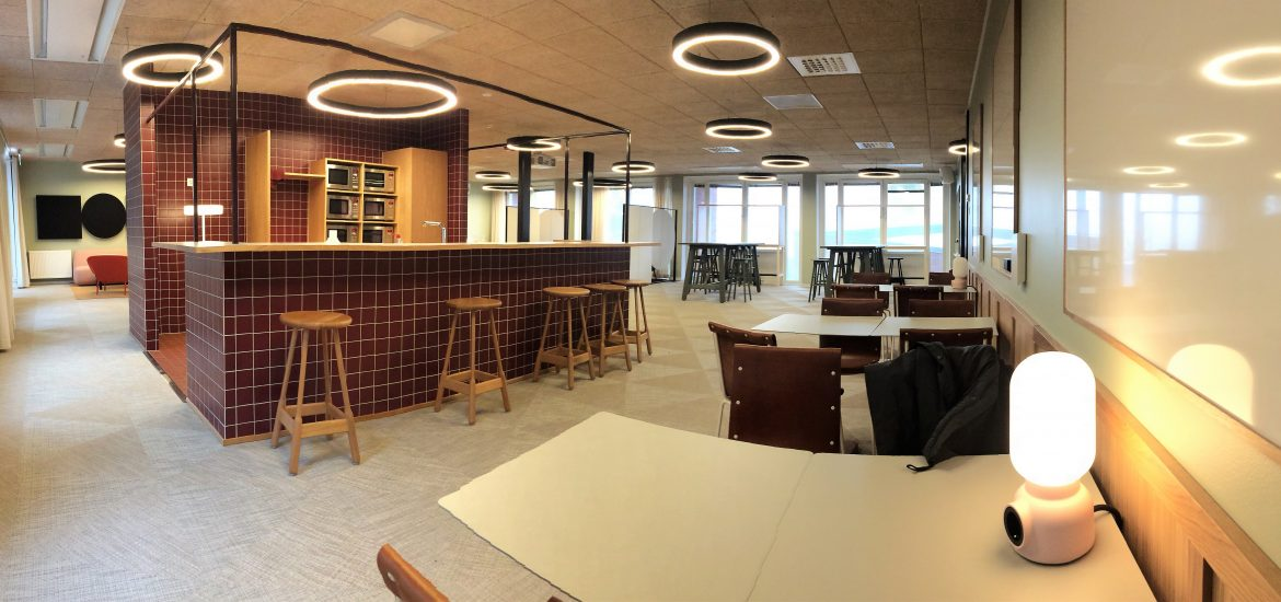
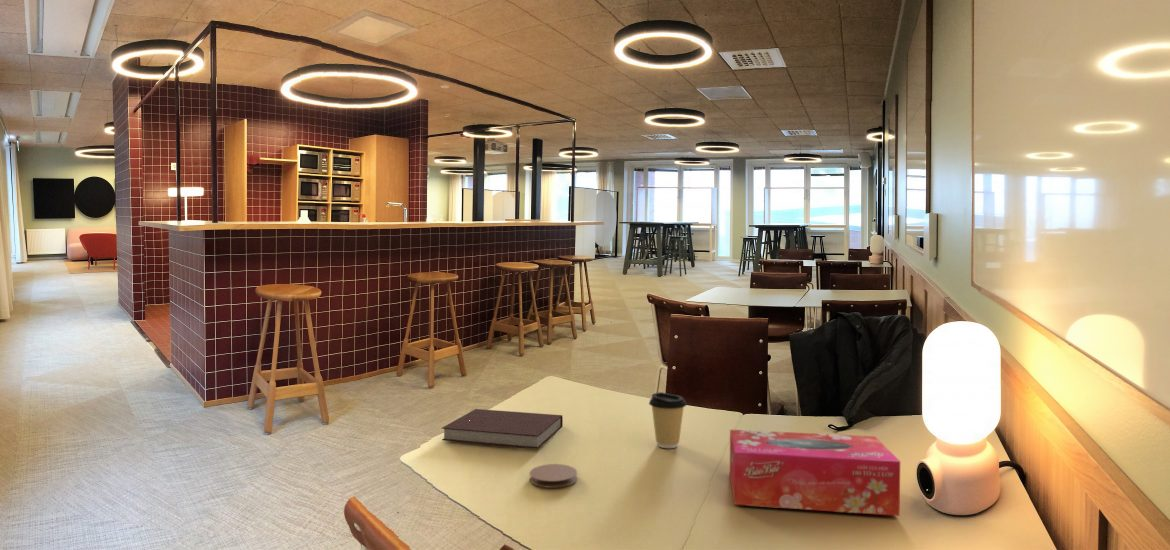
+ coaster (553, 475)
+ coffee cup (667, 420)
+ tissue box (807, 469)
+ notebook (504, 427)
